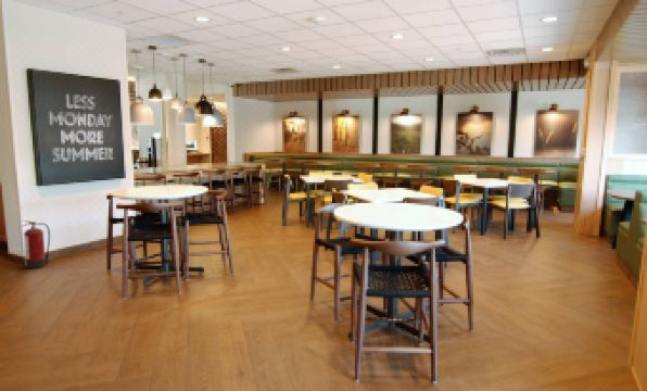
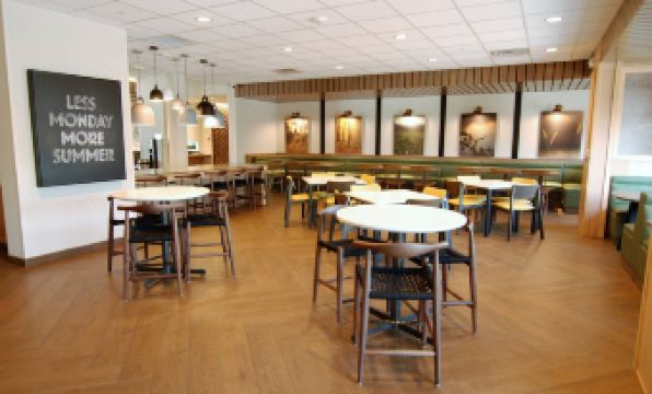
- fire extinguisher (36, 241)
